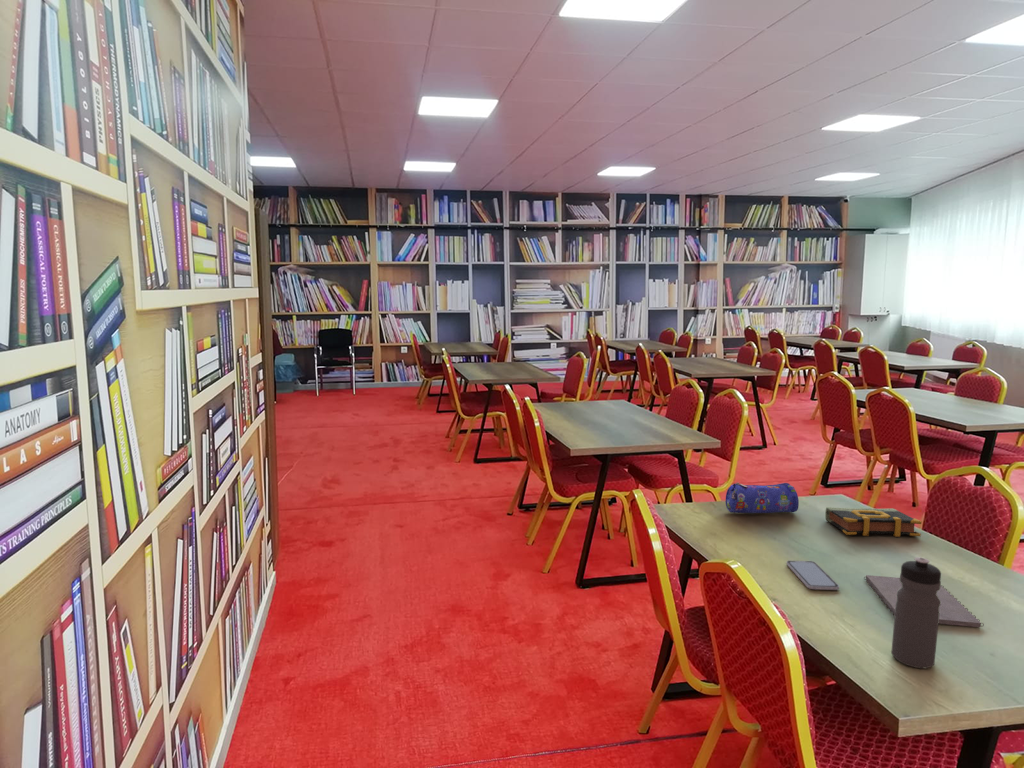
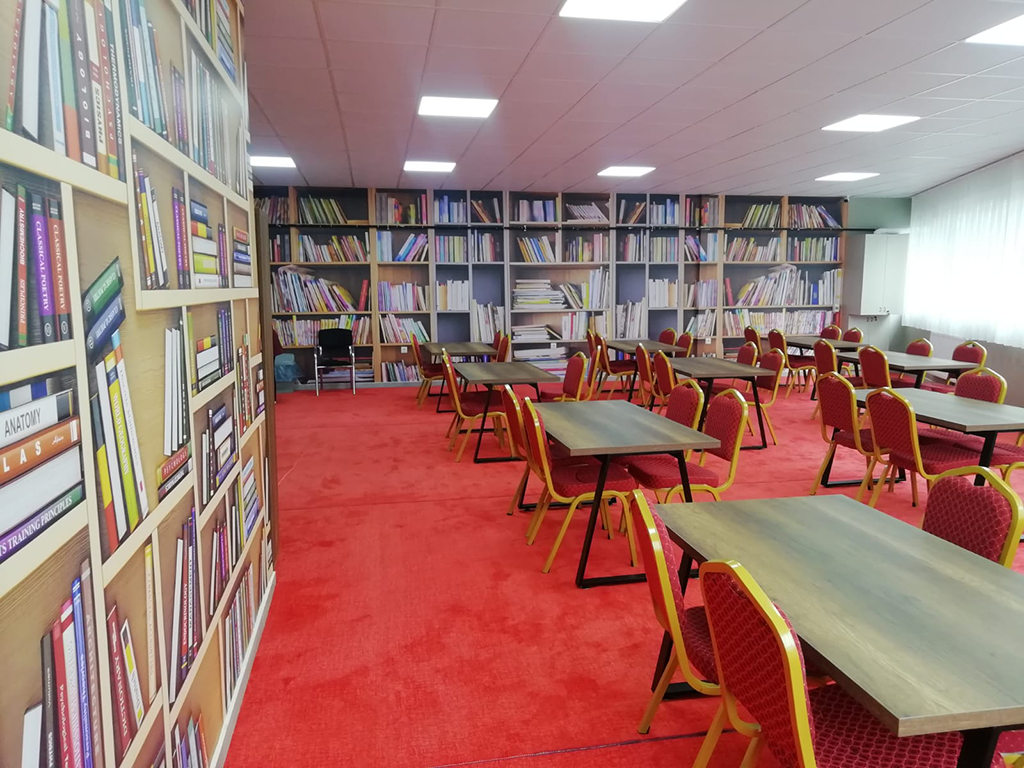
- water bottle (917, 609)
- smartphone (811, 574)
- book (877, 519)
- pencil case (761, 497)
- notepad (936, 594)
